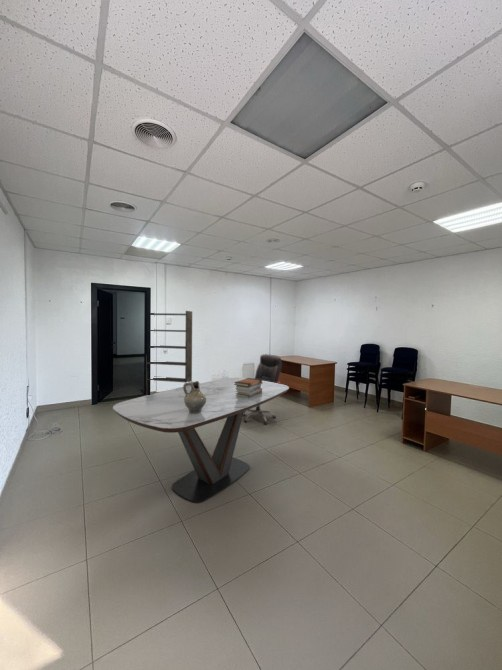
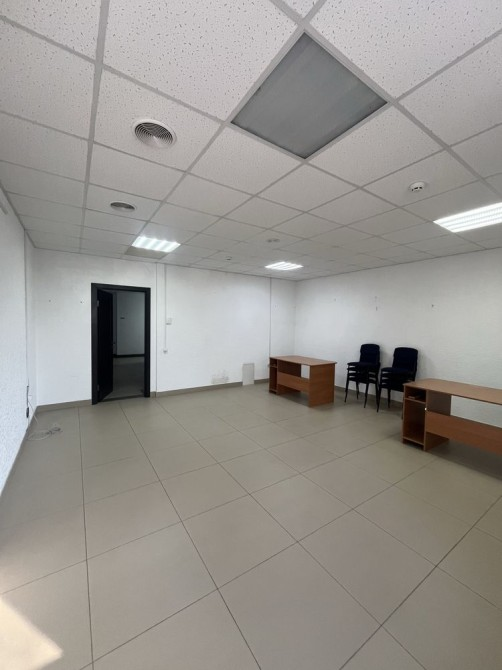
- office chair (262, 380)
- bookshelf (169, 347)
- ceramic jug (194, 396)
- book stack (248, 387)
- dining table (219, 437)
